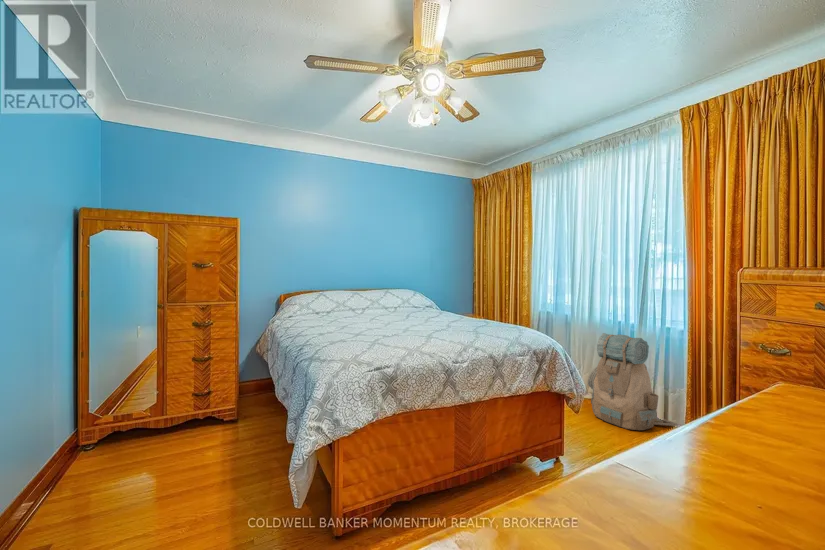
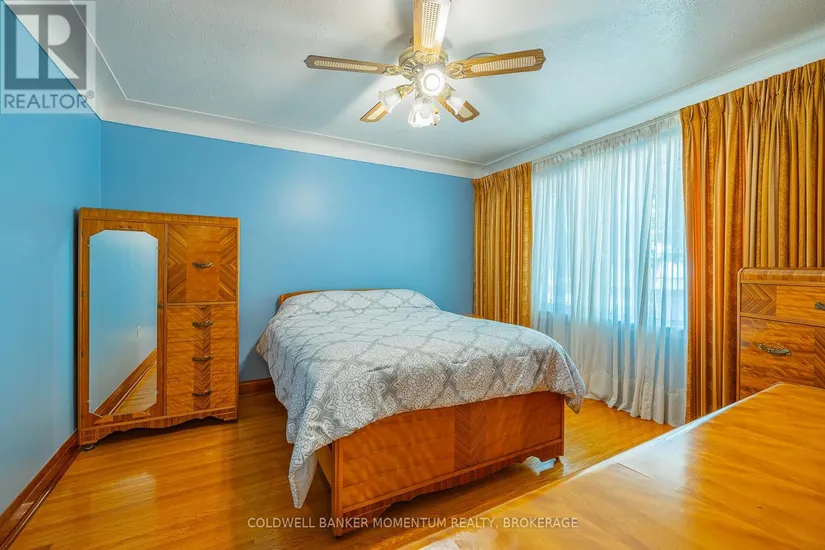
- backpack (625, 376)
